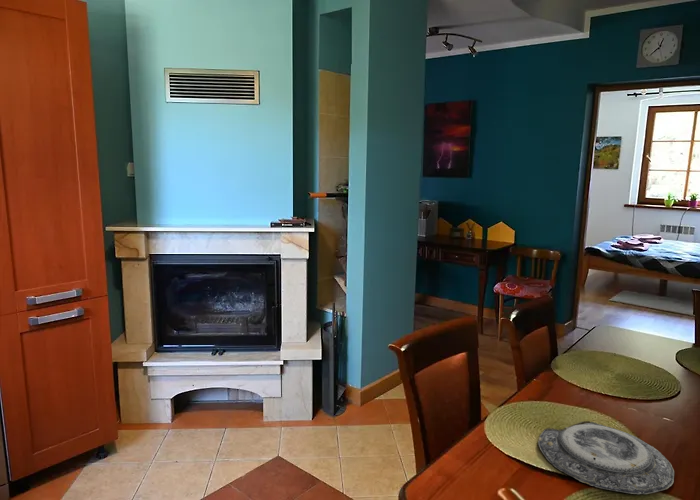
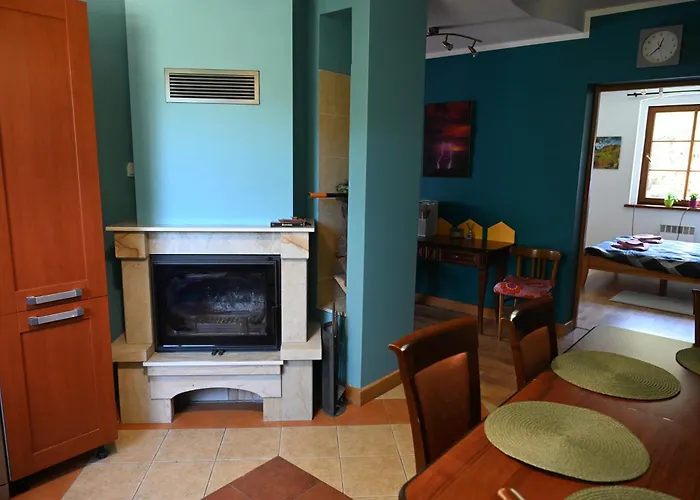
- plate (603, 448)
